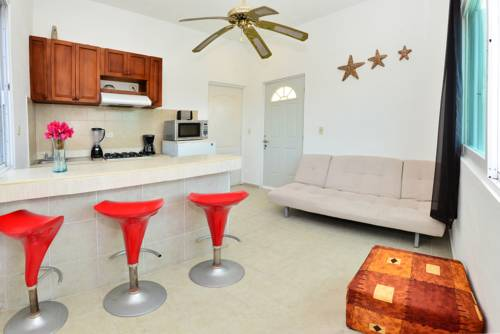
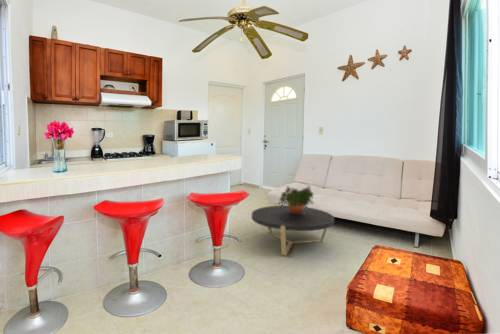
+ potted plant (295, 199)
+ coffee table (291, 228)
